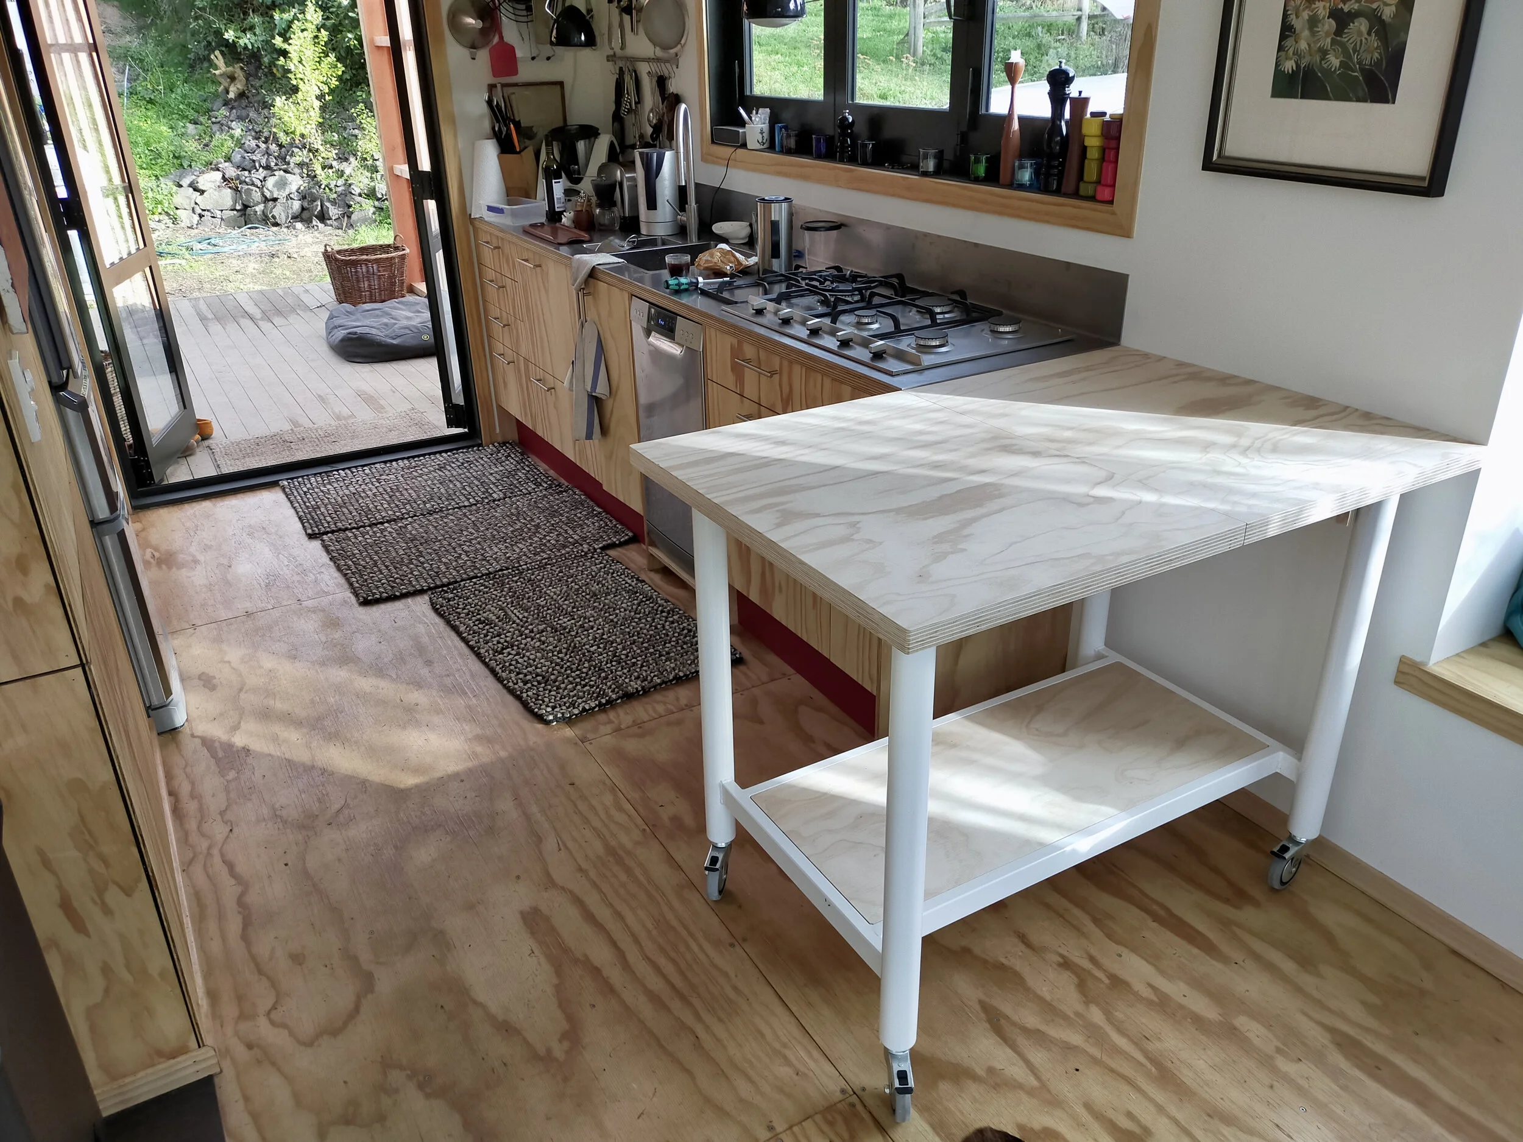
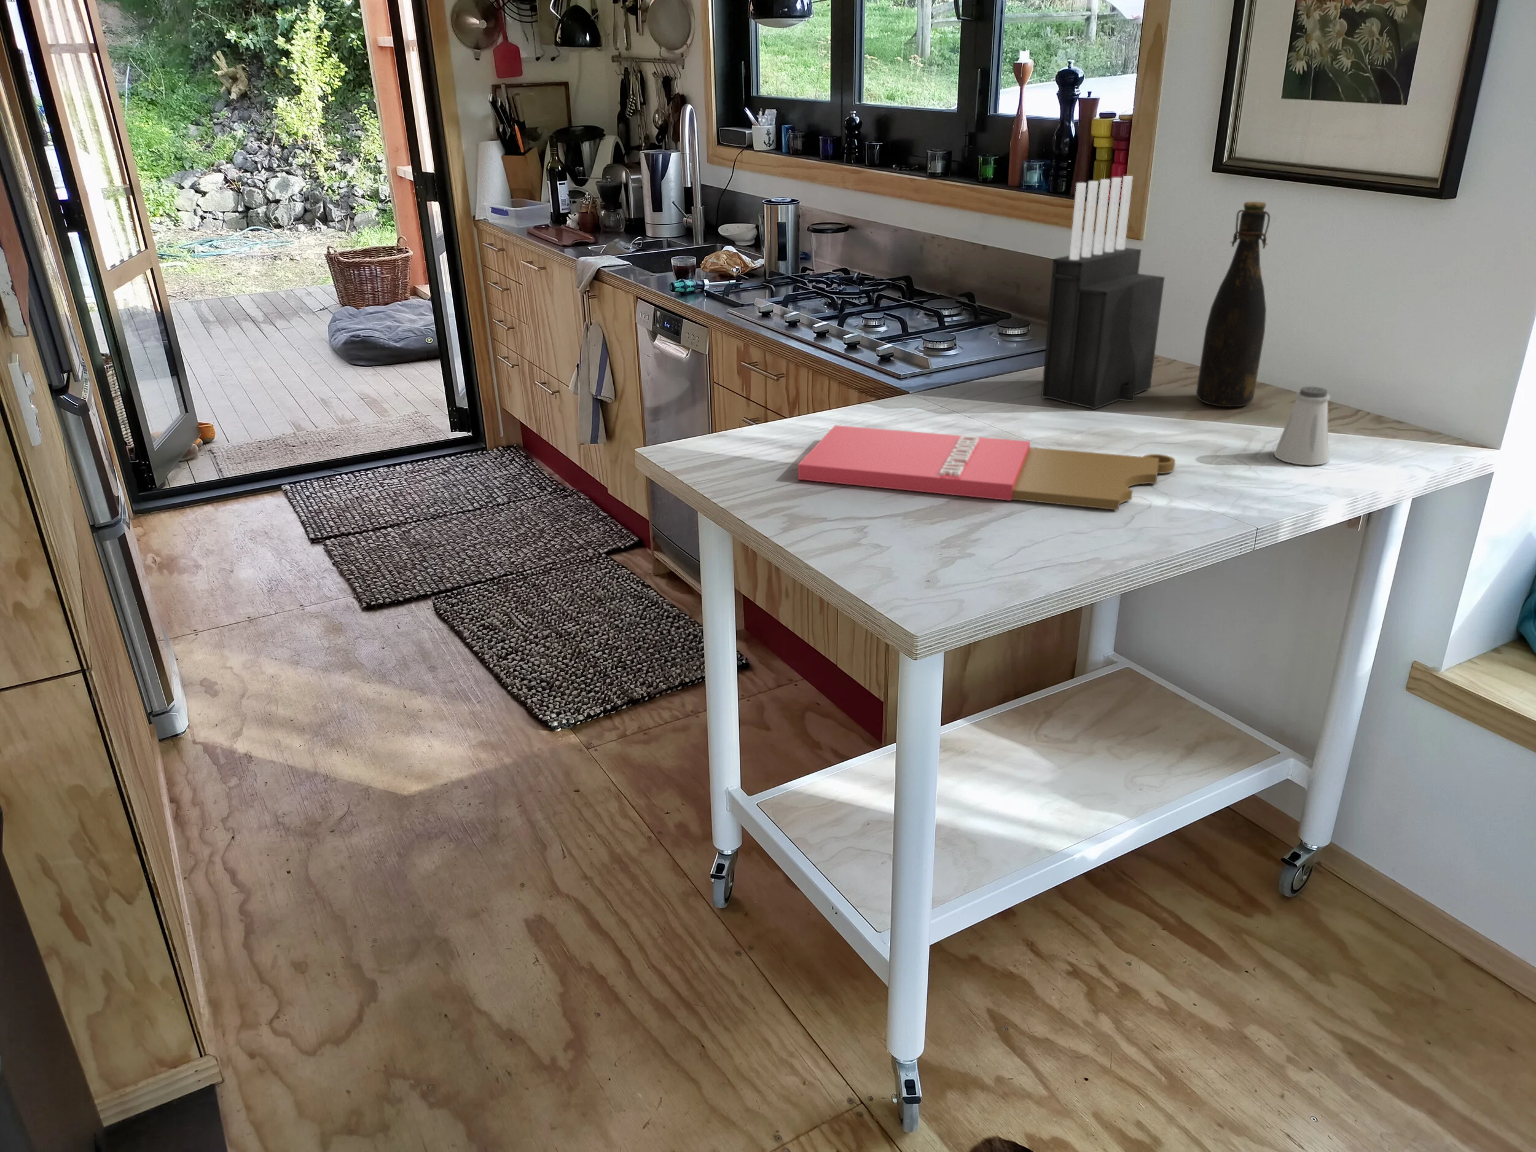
+ bottle (1238, 305)
+ knife block (1113, 292)
+ saltshaker (1307, 424)
+ cutting board (988, 462)
